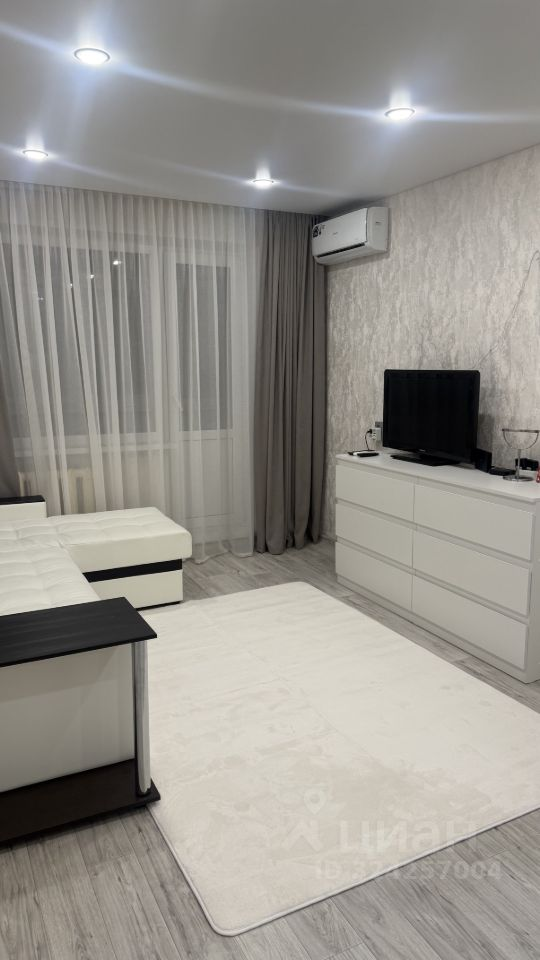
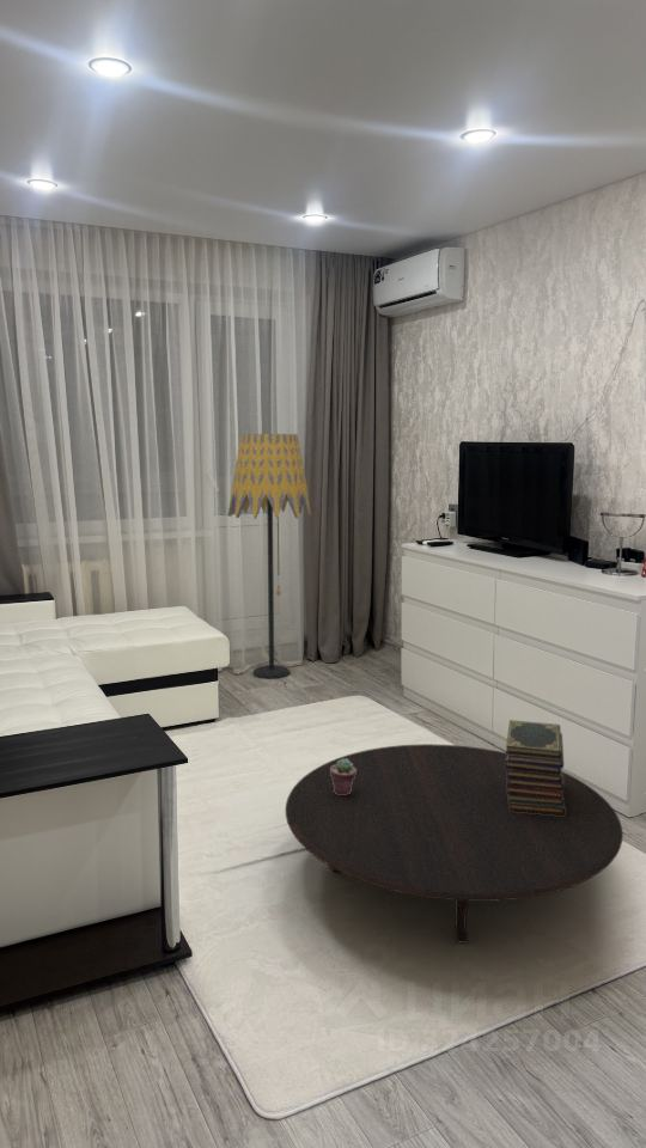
+ book stack (534, 764)
+ table (447, 838)
+ potted succulent (342, 775)
+ floor lamp (270, 556)
